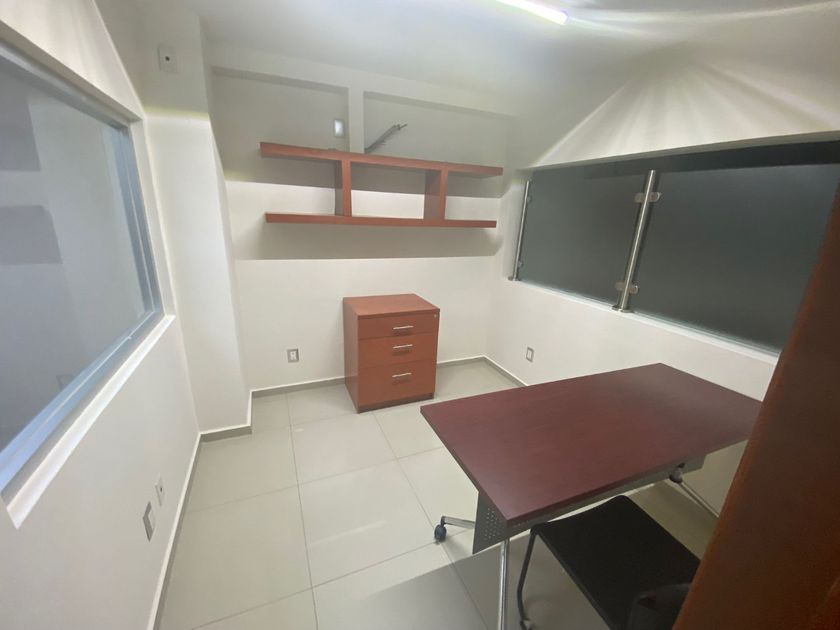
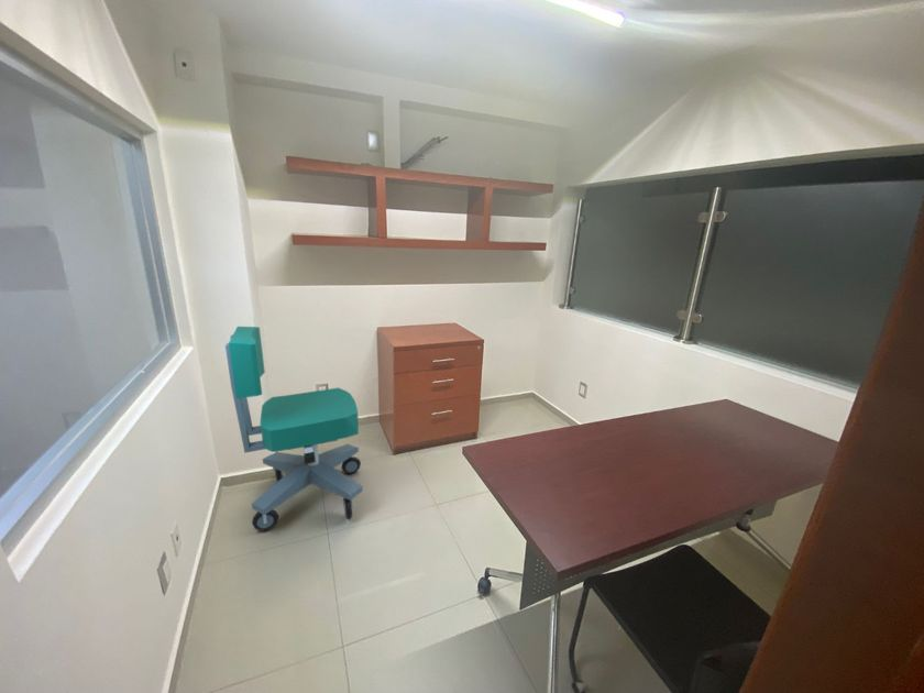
+ office chair (306, 419)
